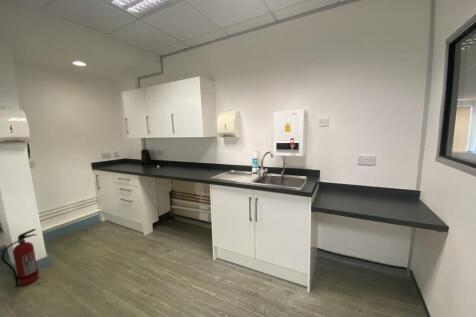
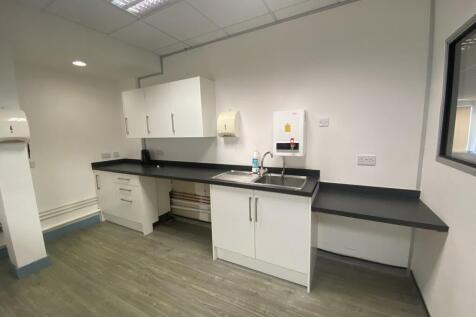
- fire extinguisher (22, 258)
